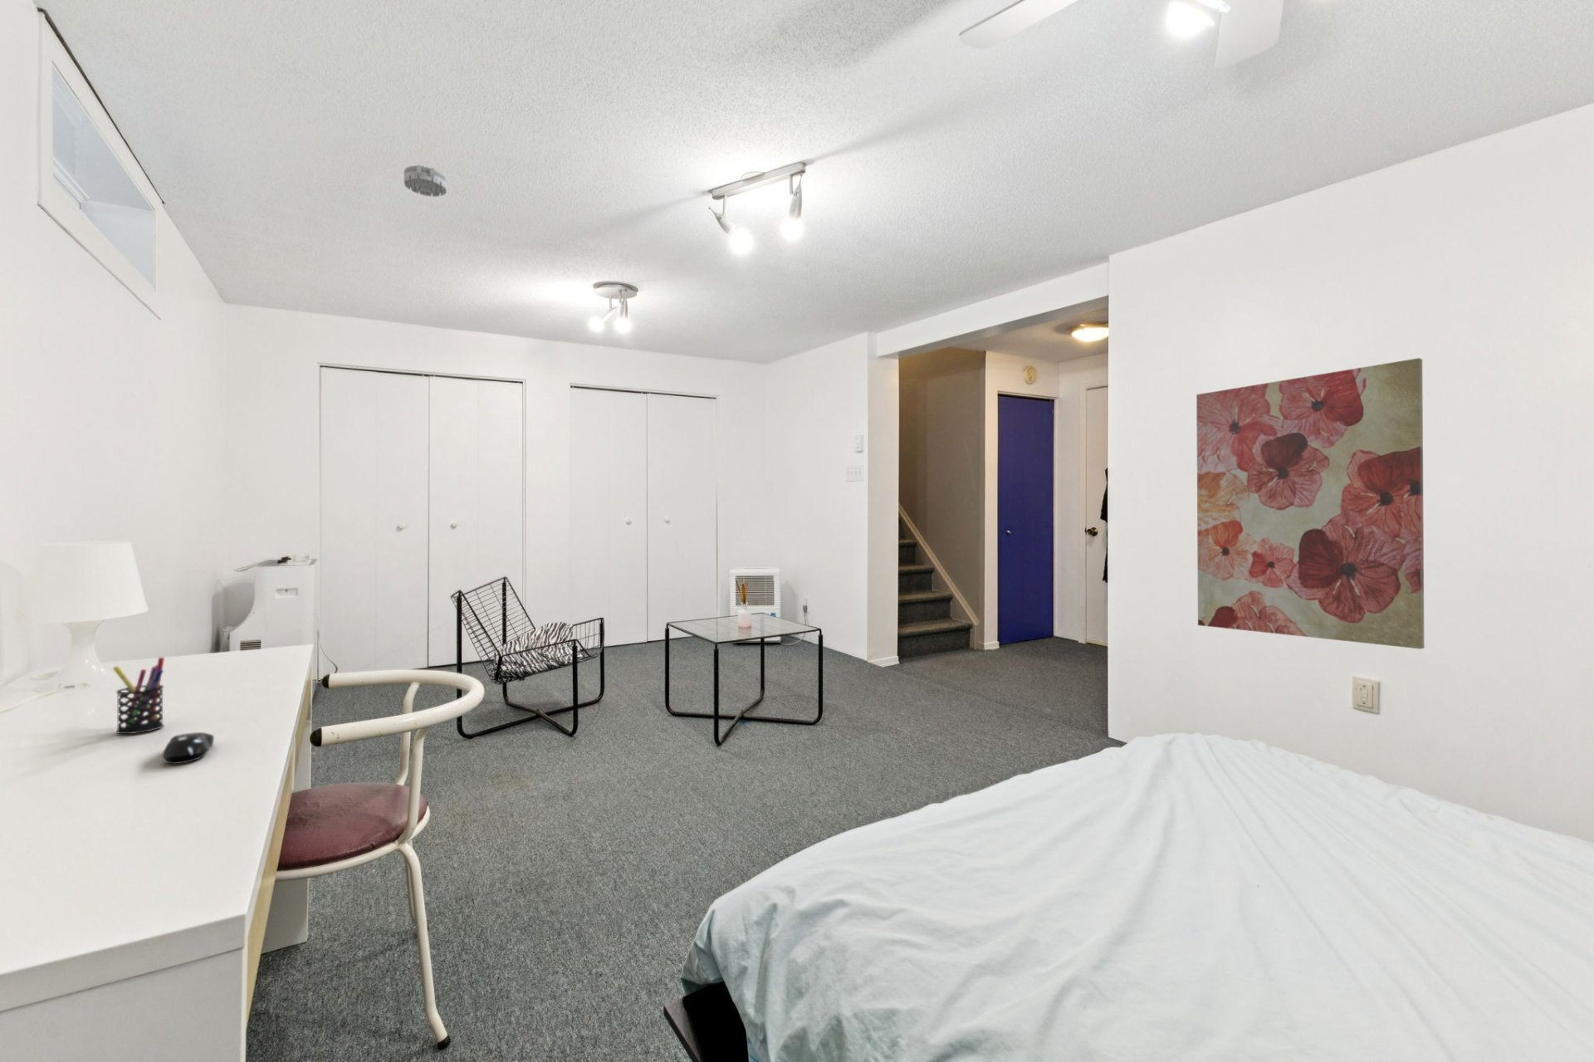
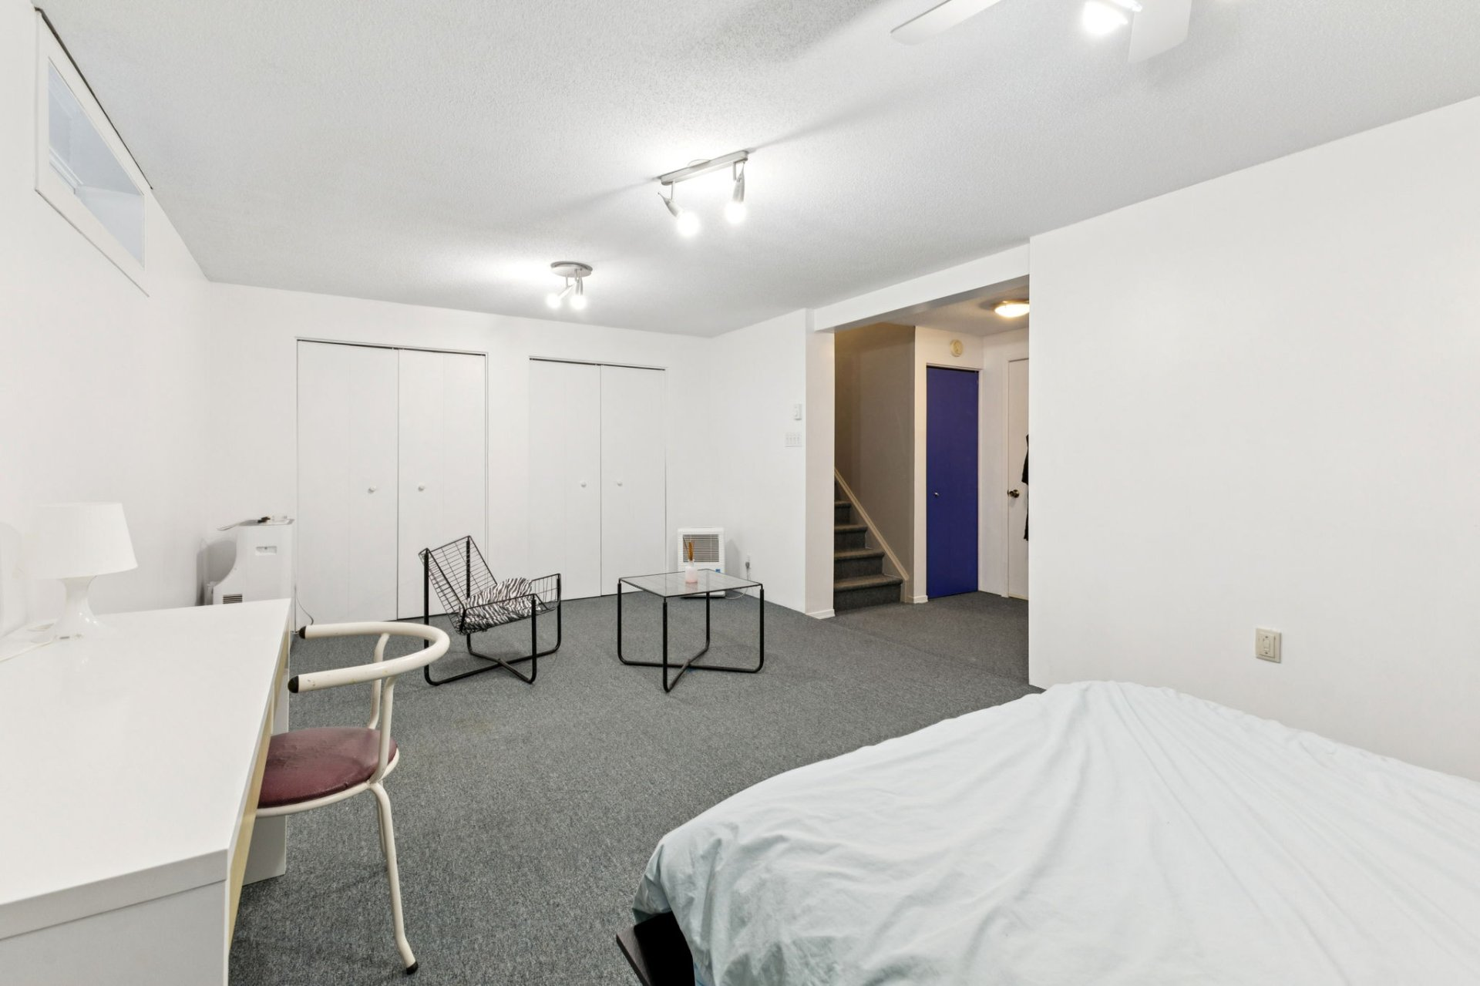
- wall art (1298, 506)
- pen holder (146, 692)
- smoke detector (425, 180)
- computer mouse (188, 742)
